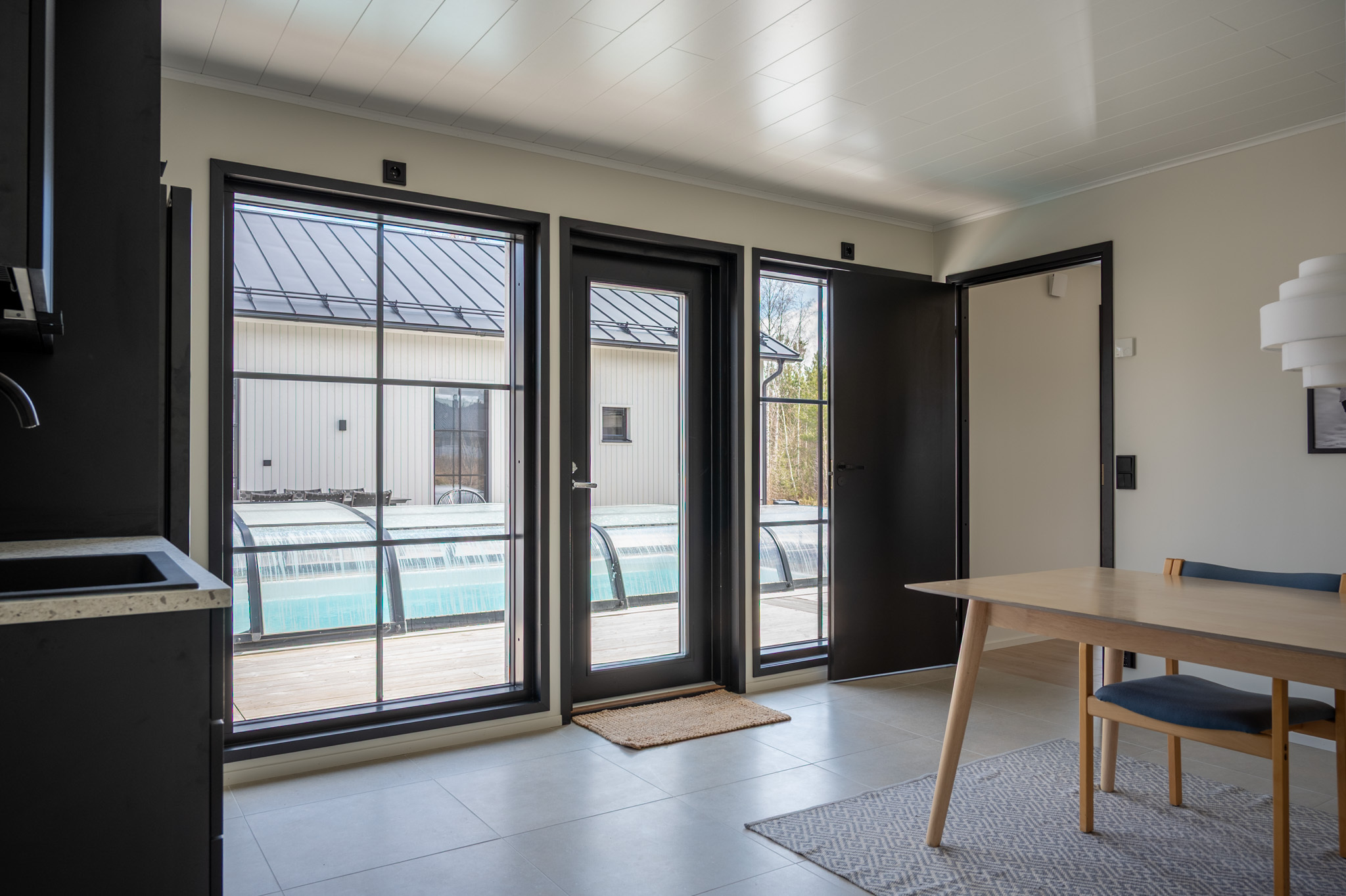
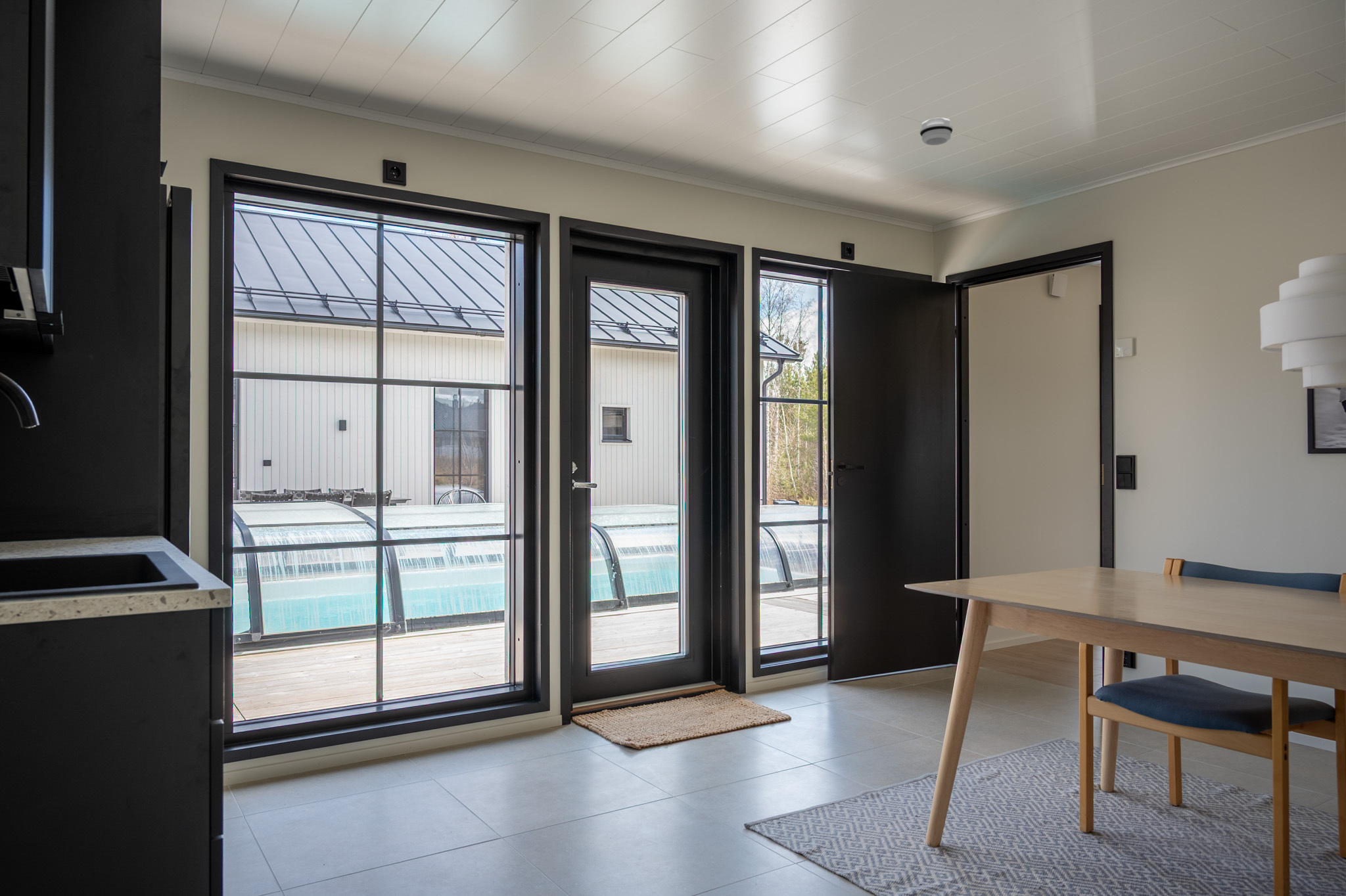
+ smoke detector (936, 132)
